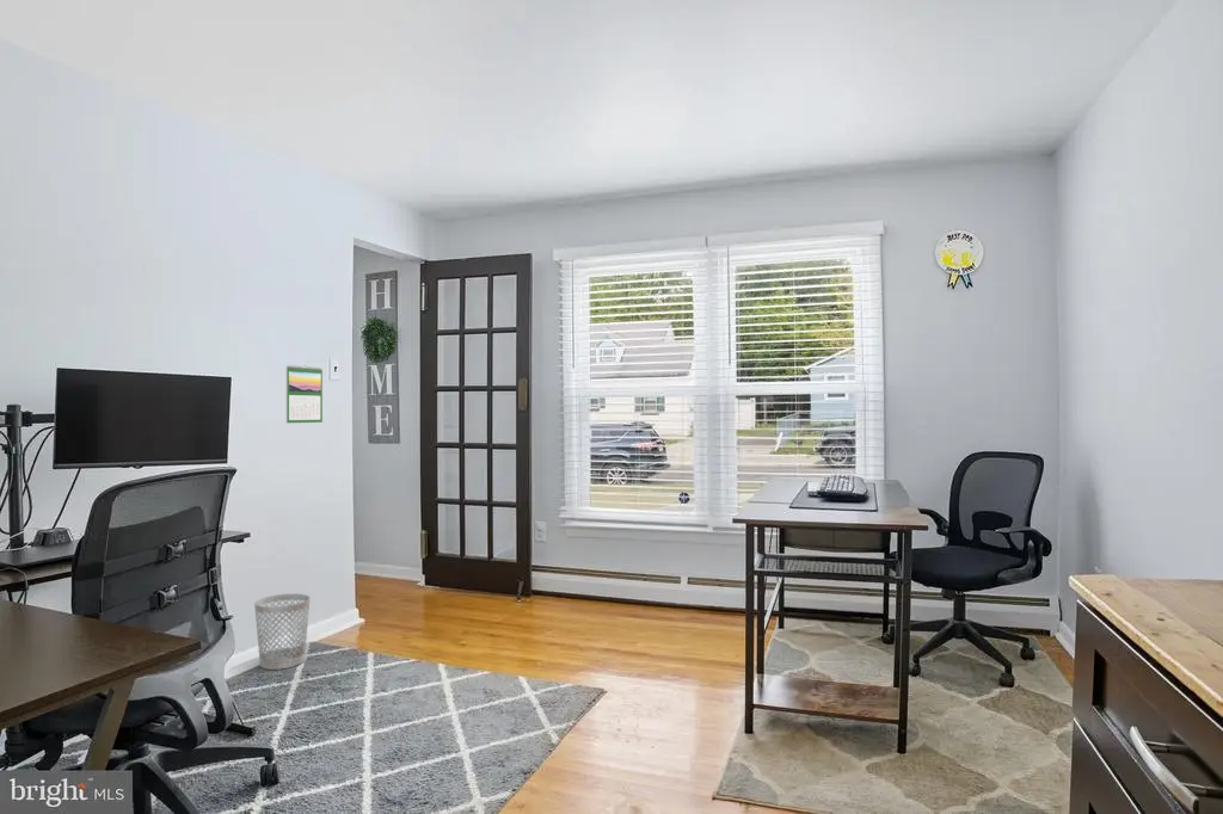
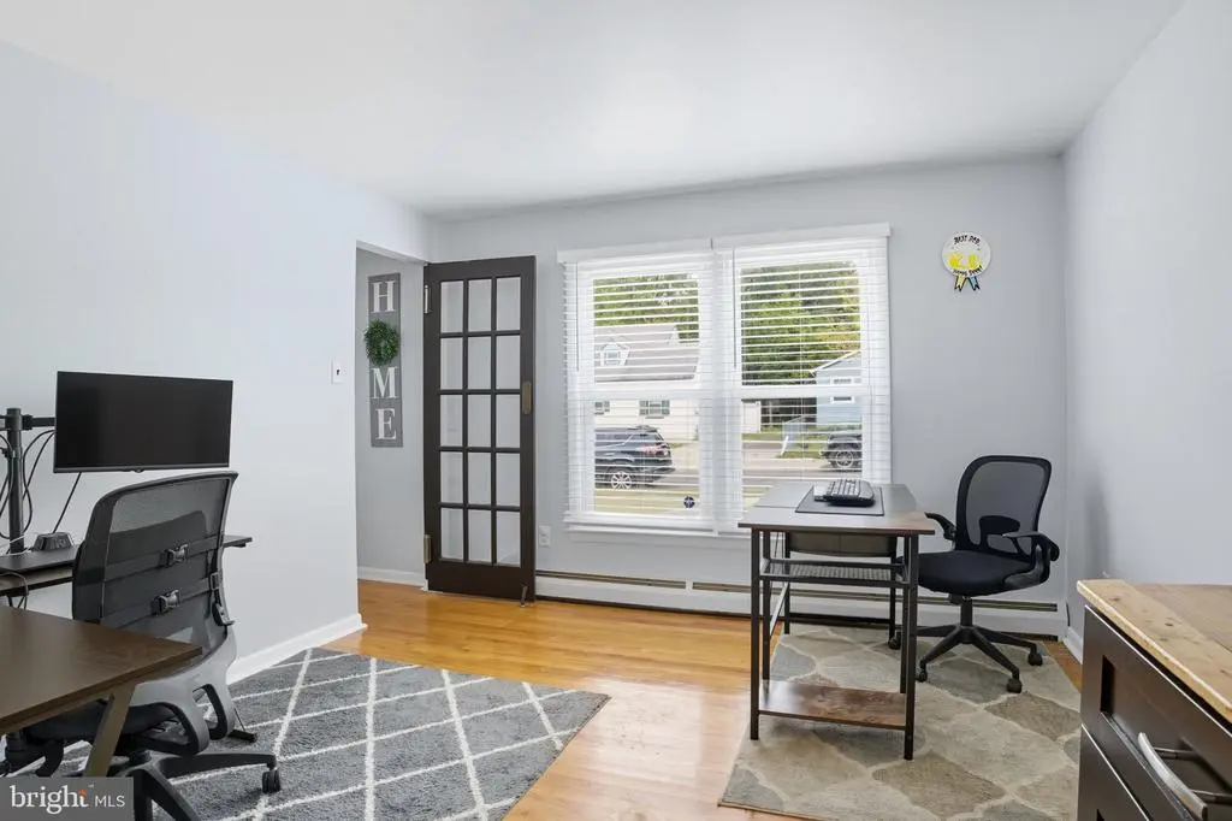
- calendar (305, 394)
- wastebasket (282, 630)
